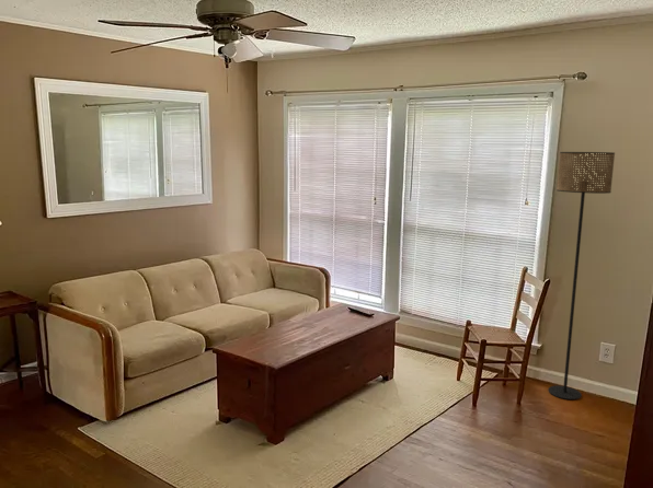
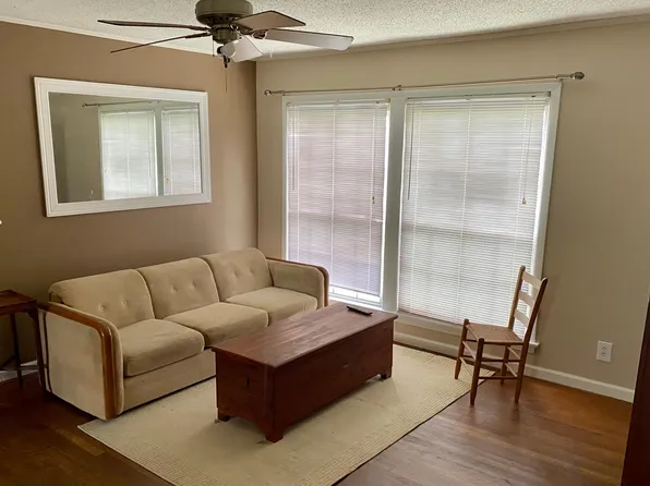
- floor lamp (575, 277)
